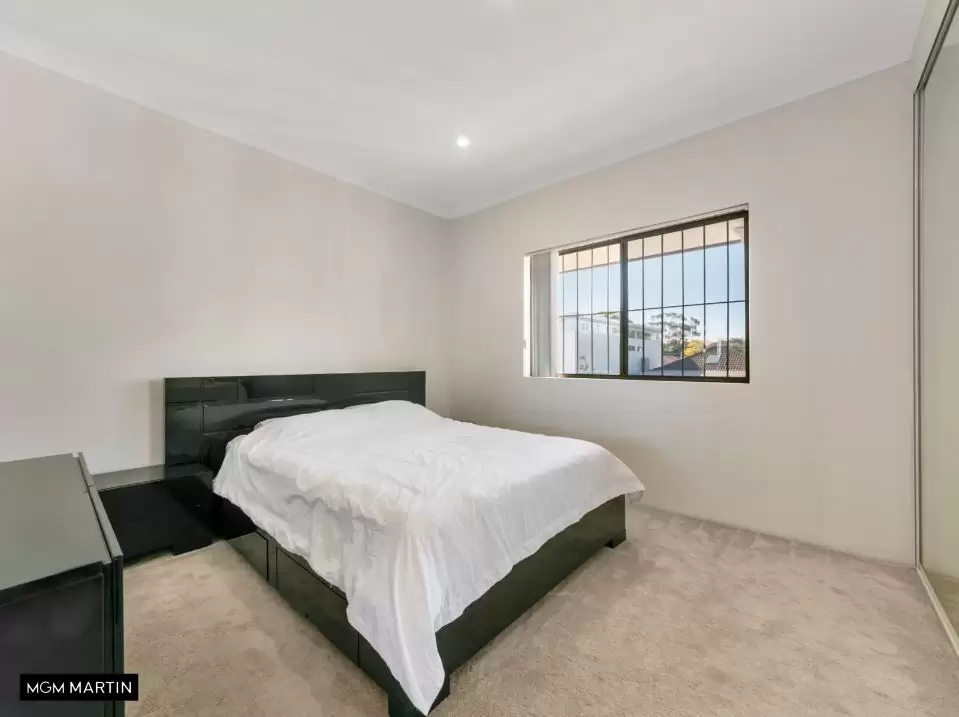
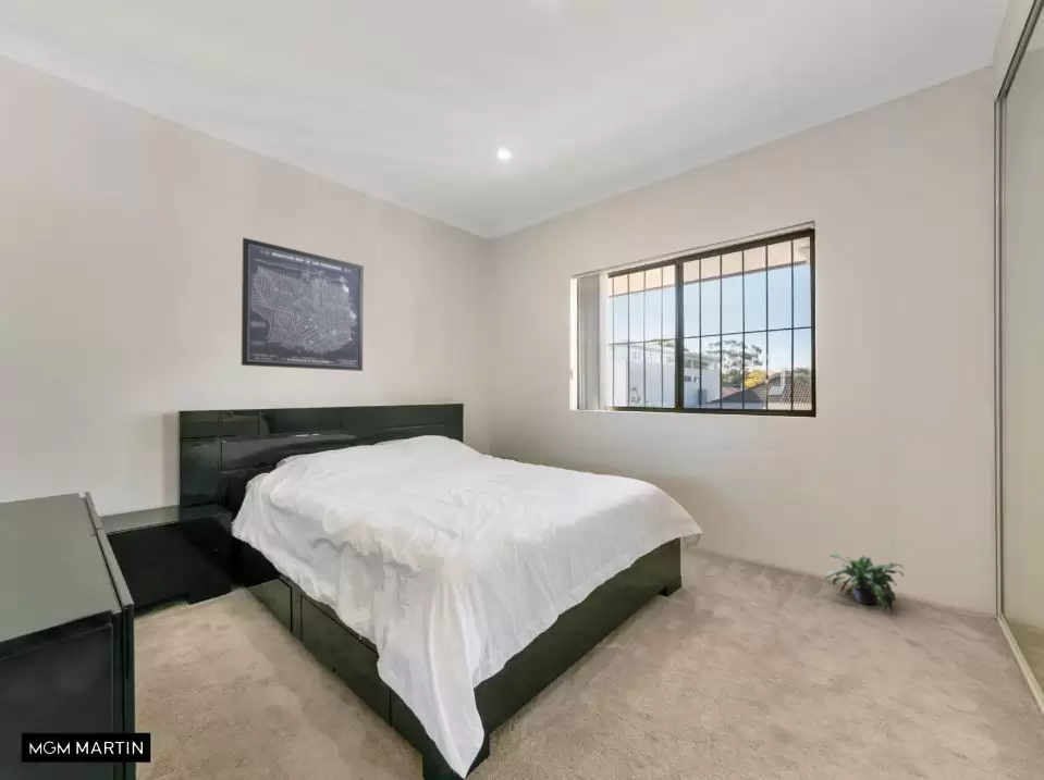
+ wall art (308, 310)
+ potted plant (862, 577)
